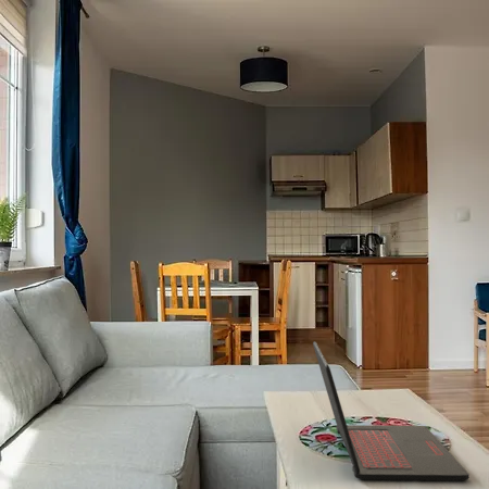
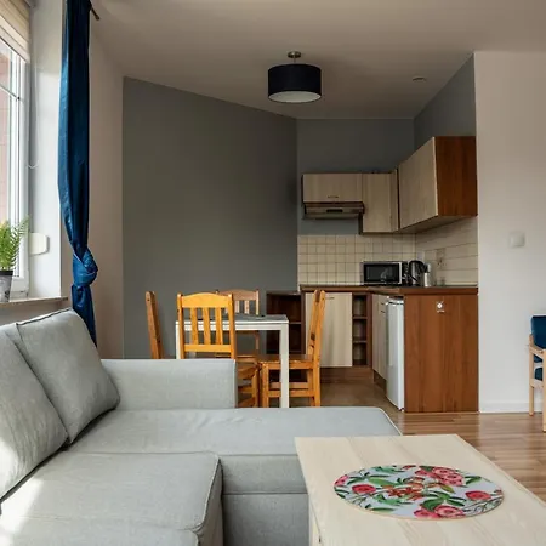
- laptop (381, 426)
